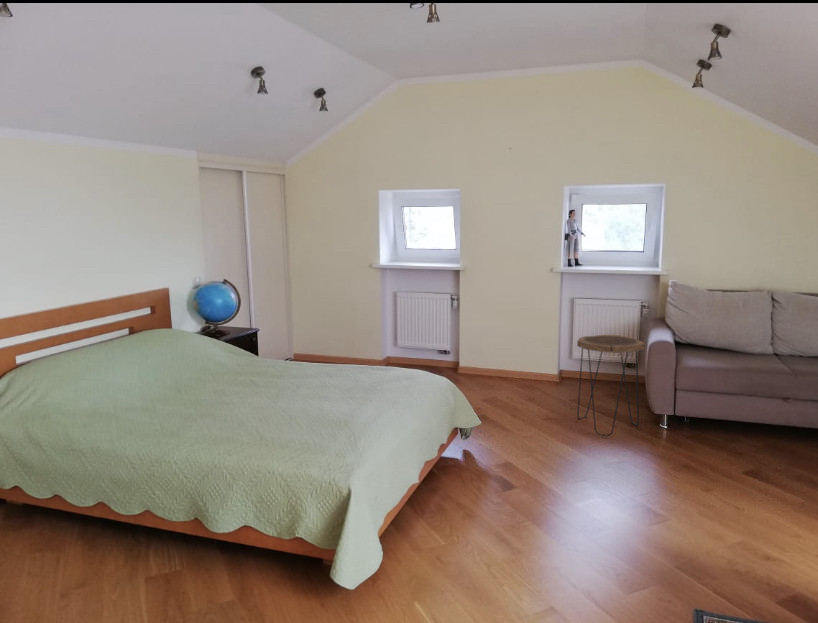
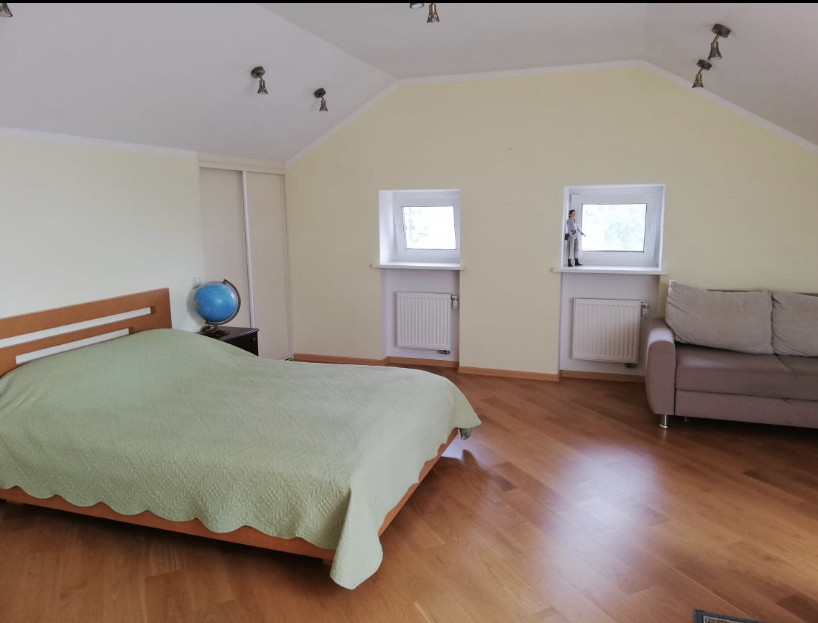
- side table (620, 384)
